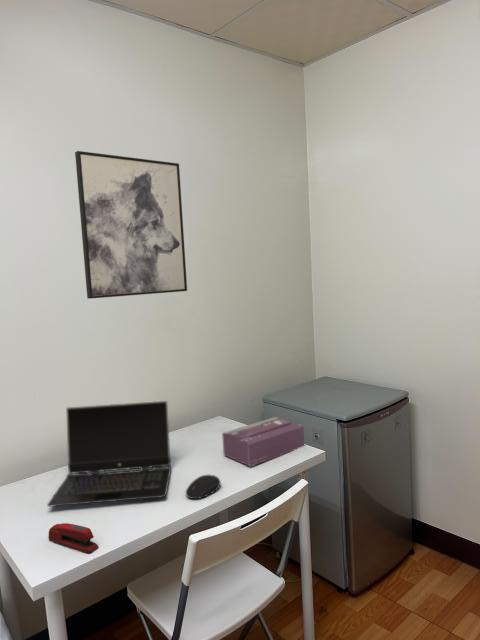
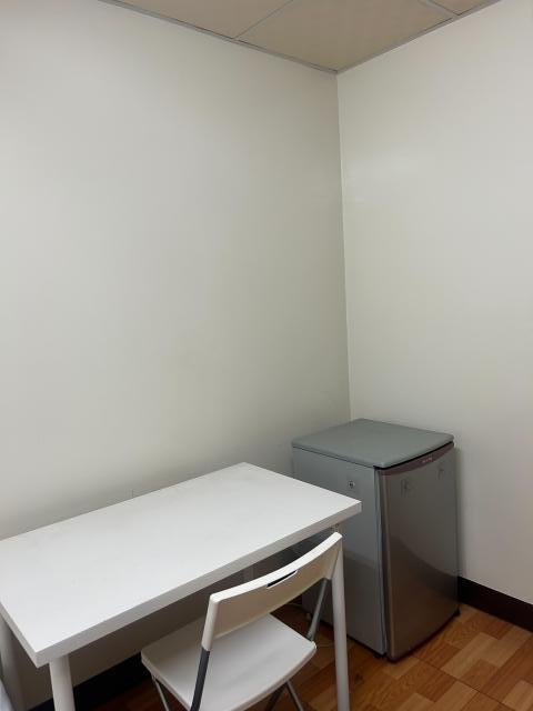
- tissue box (263, 439)
- wall art (135, 227)
- stapler (71, 534)
- computer mouse (203, 485)
- laptop computer (112, 450)
